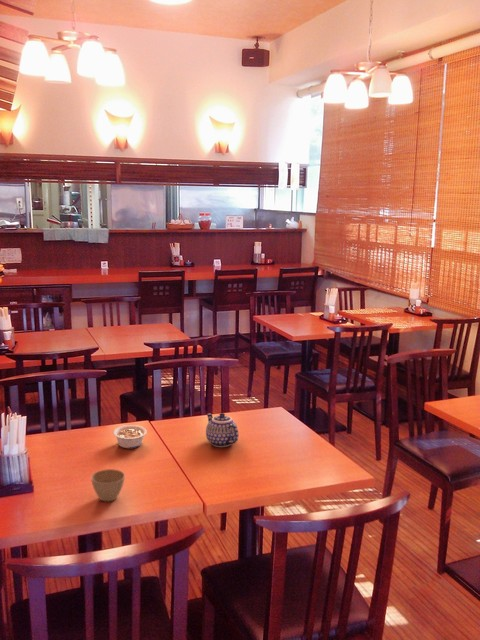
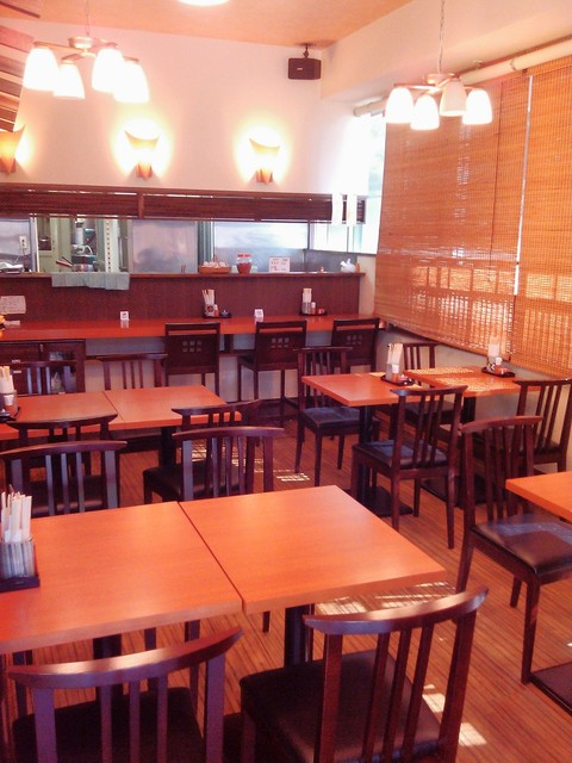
- flower pot (108, 486)
- legume (130, 436)
- teapot (221, 428)
